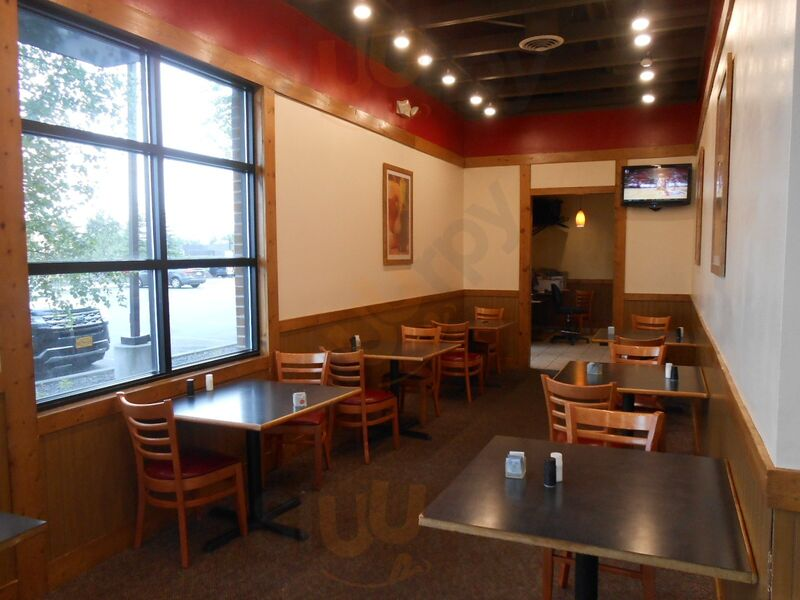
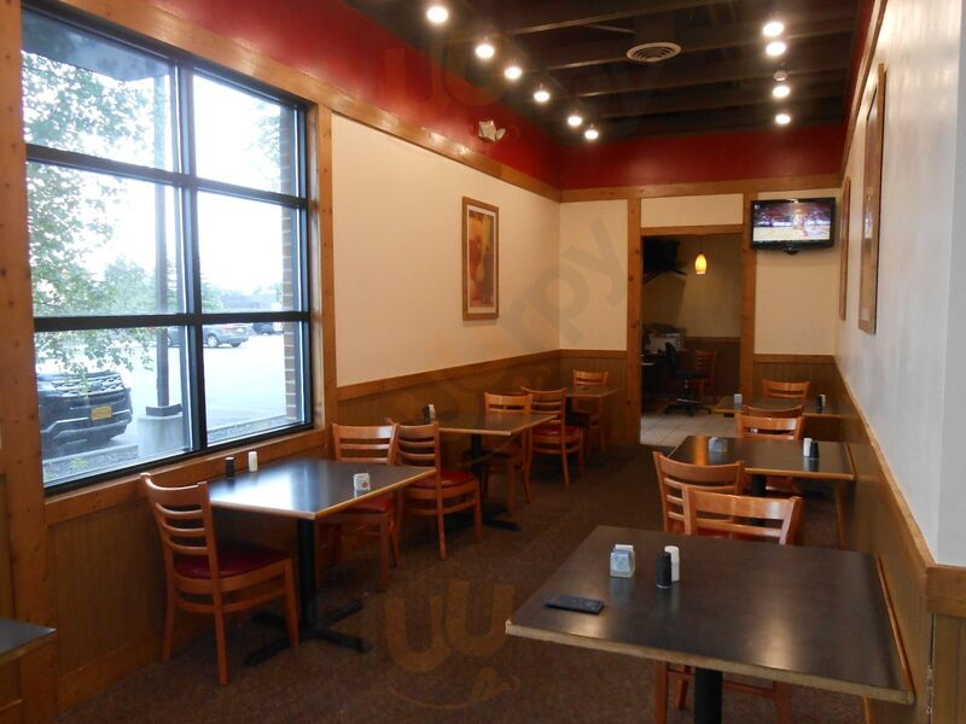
+ smartphone (574, 602)
